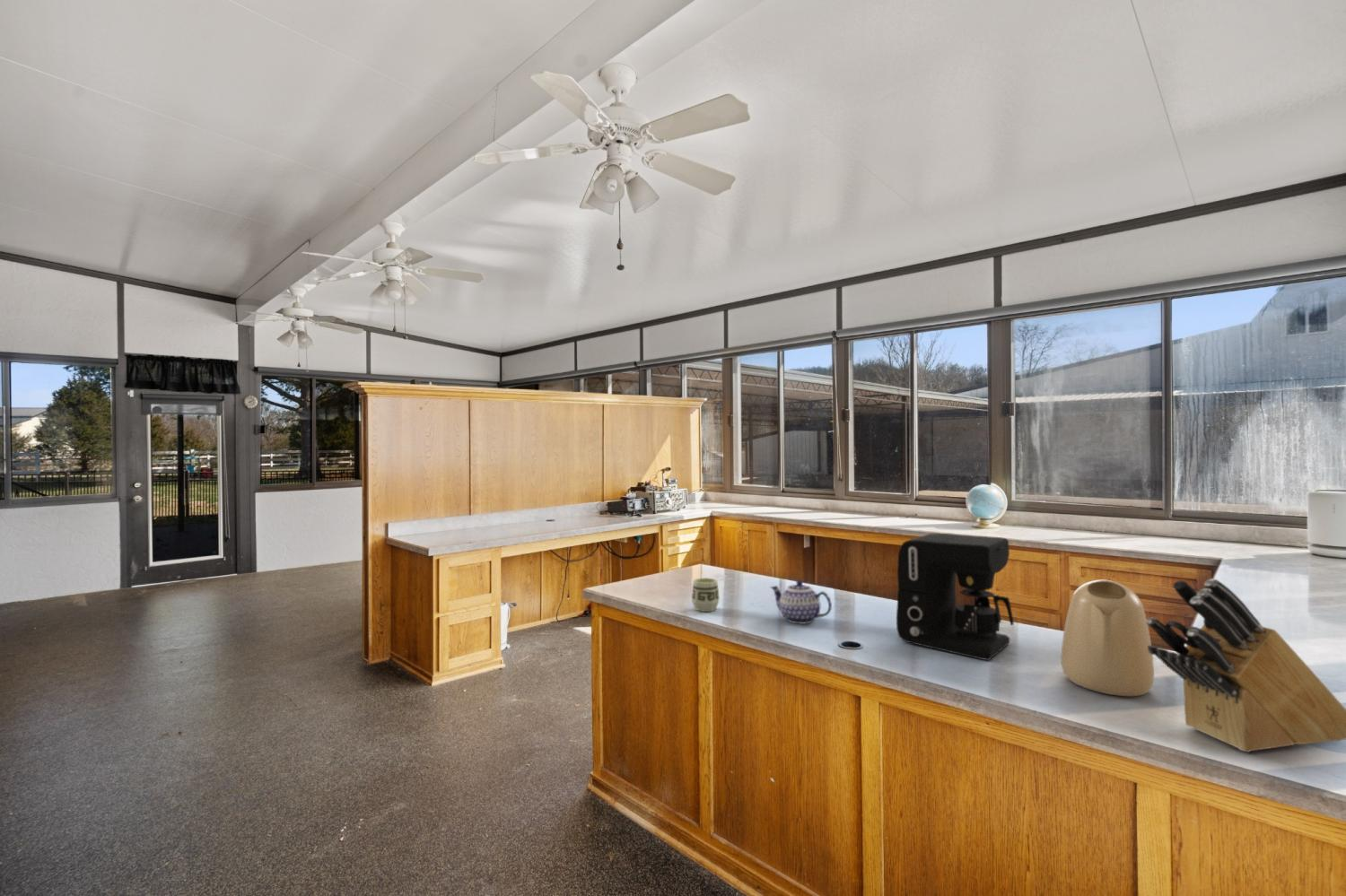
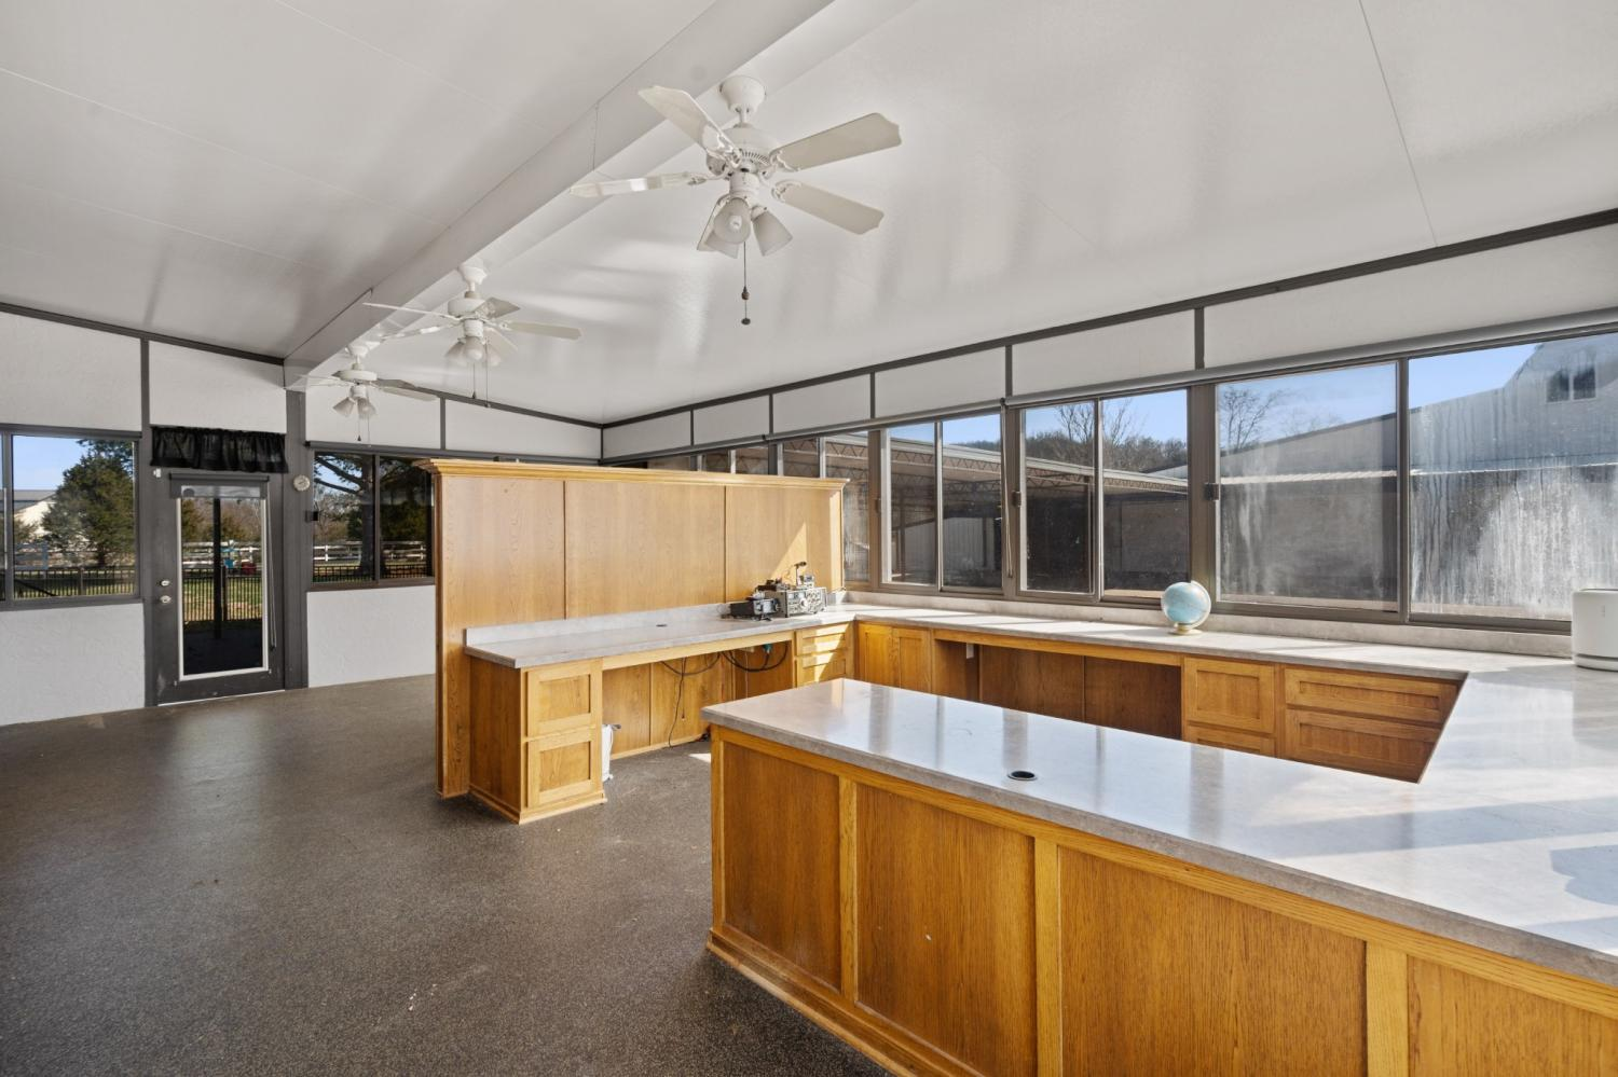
- cup (705, 595)
- teapot (800, 600)
- kettle (1105, 631)
- knife block (1247, 654)
- coffee maker (955, 591)
